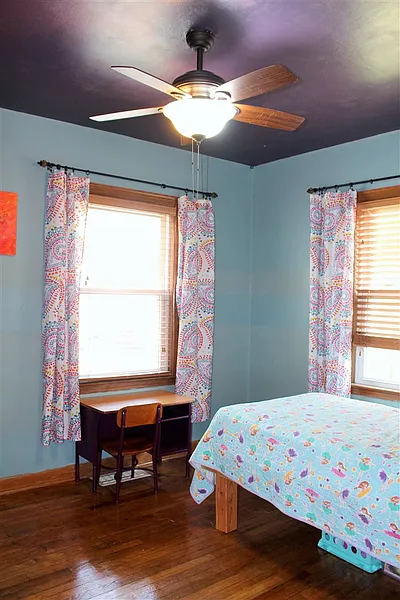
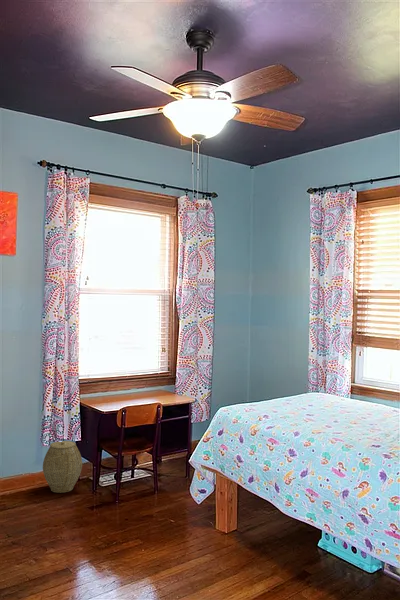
+ woven basket (62, 465)
